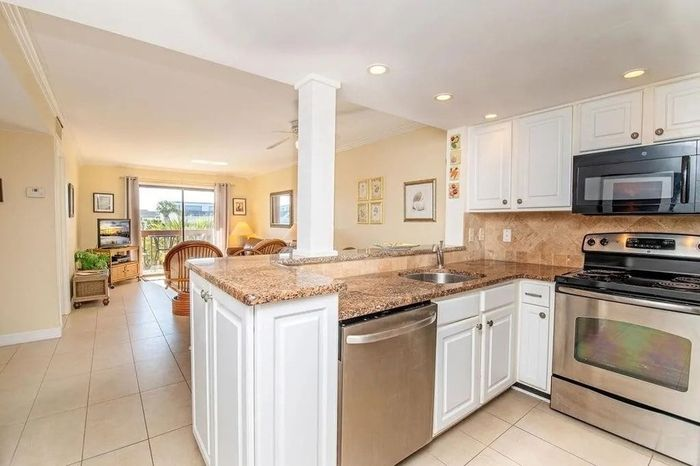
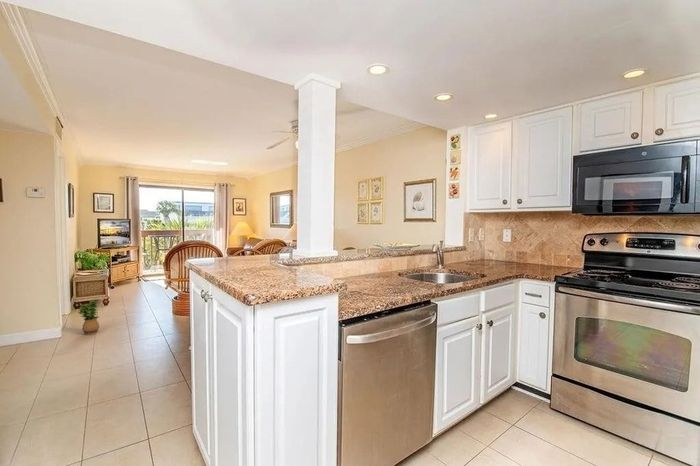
+ potted plant (88, 316)
